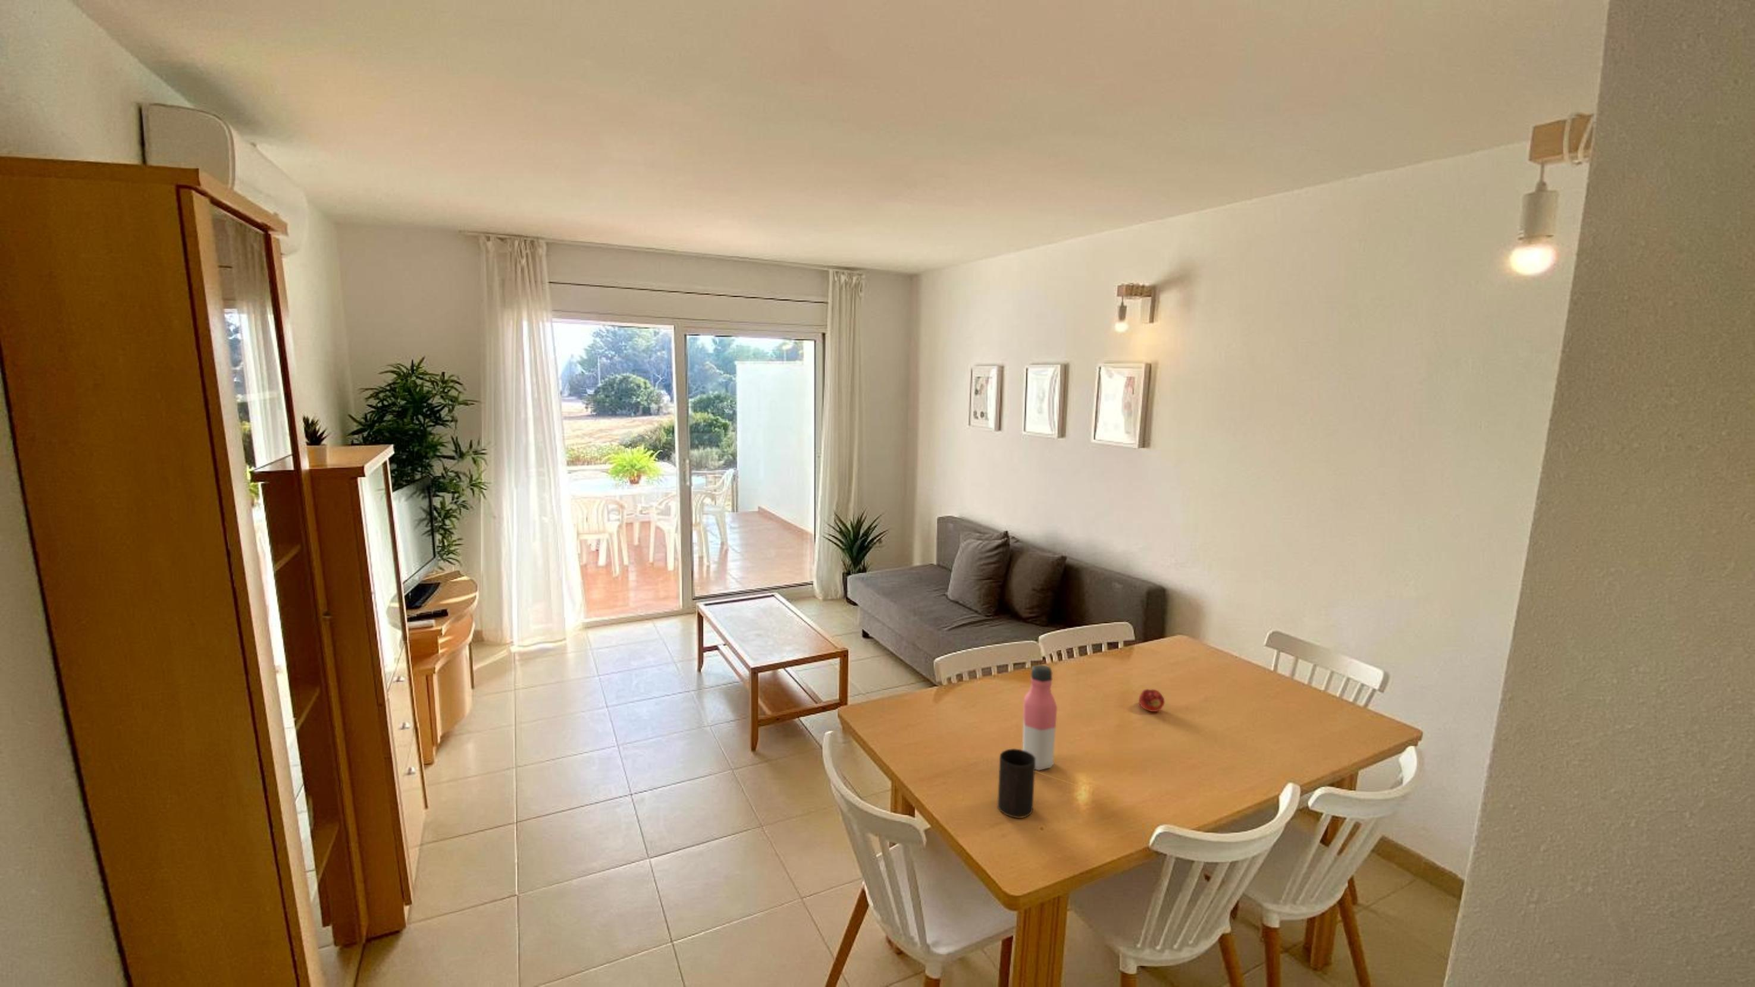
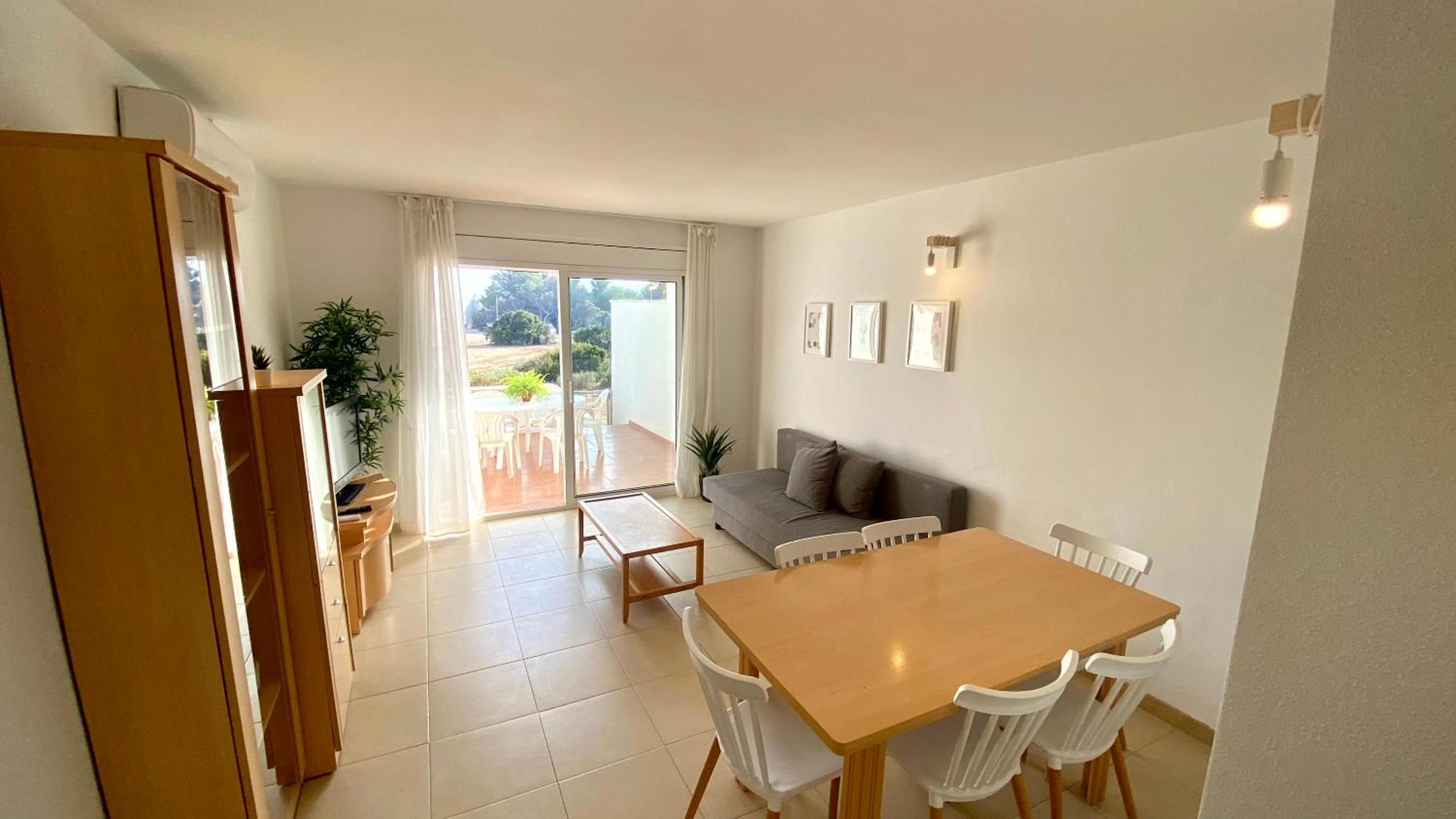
- water bottle (1039, 716)
- fruit (1151, 699)
- cup (1016, 782)
